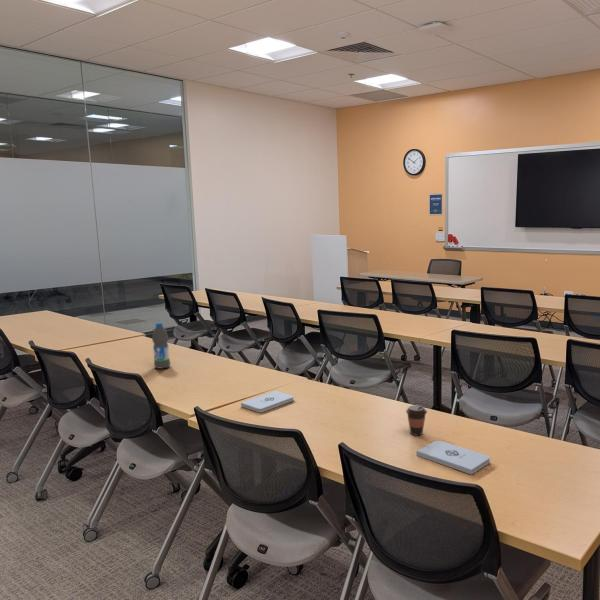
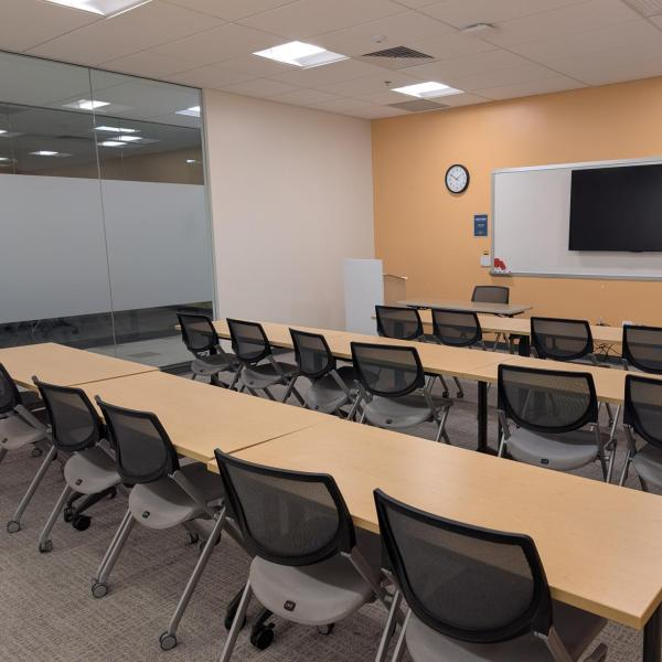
- notepad (453, 456)
- water bottle (160, 345)
- notepad (268, 401)
- coffee cup (416, 420)
